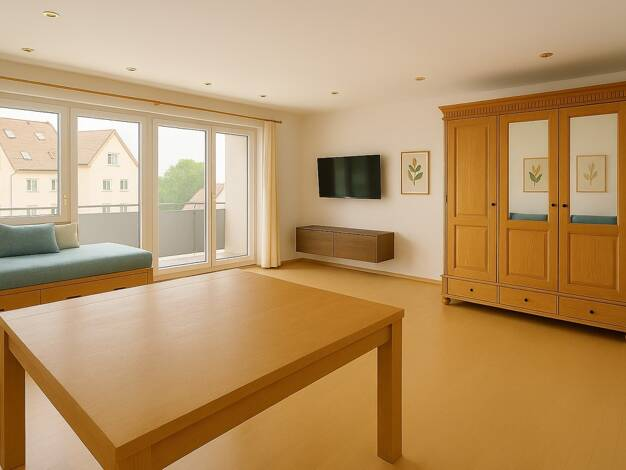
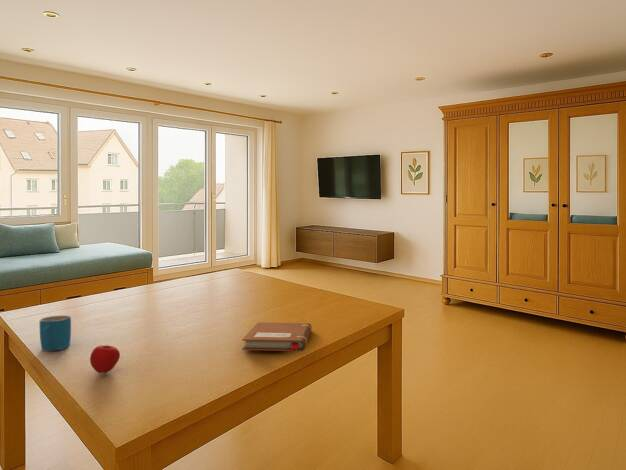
+ mug (53, 334)
+ apple (105, 358)
+ notebook (279, 336)
